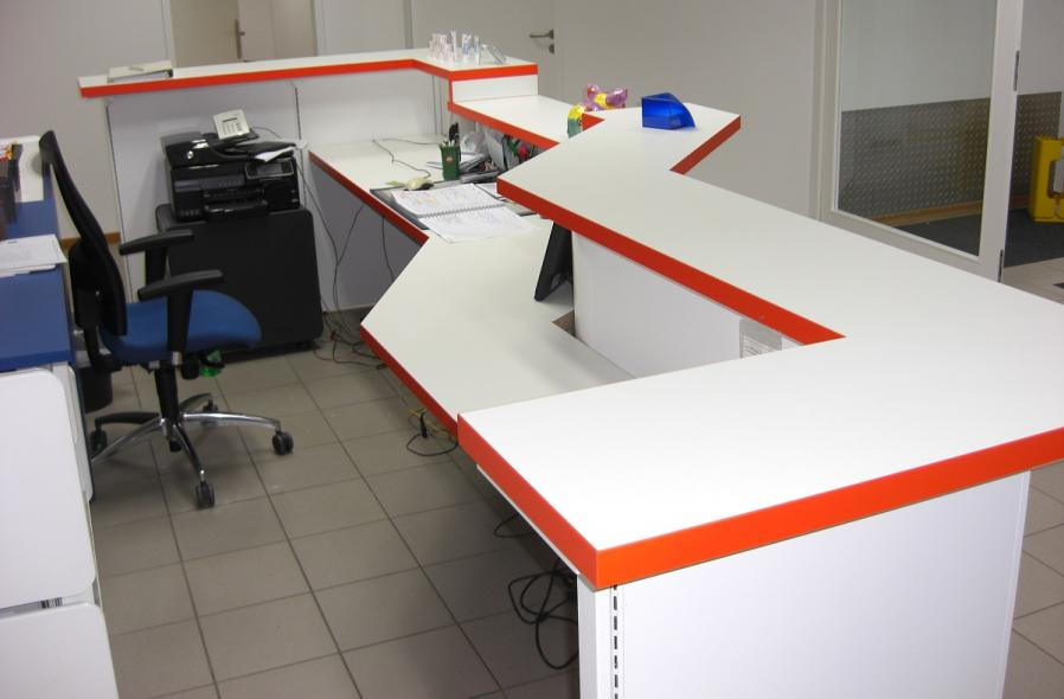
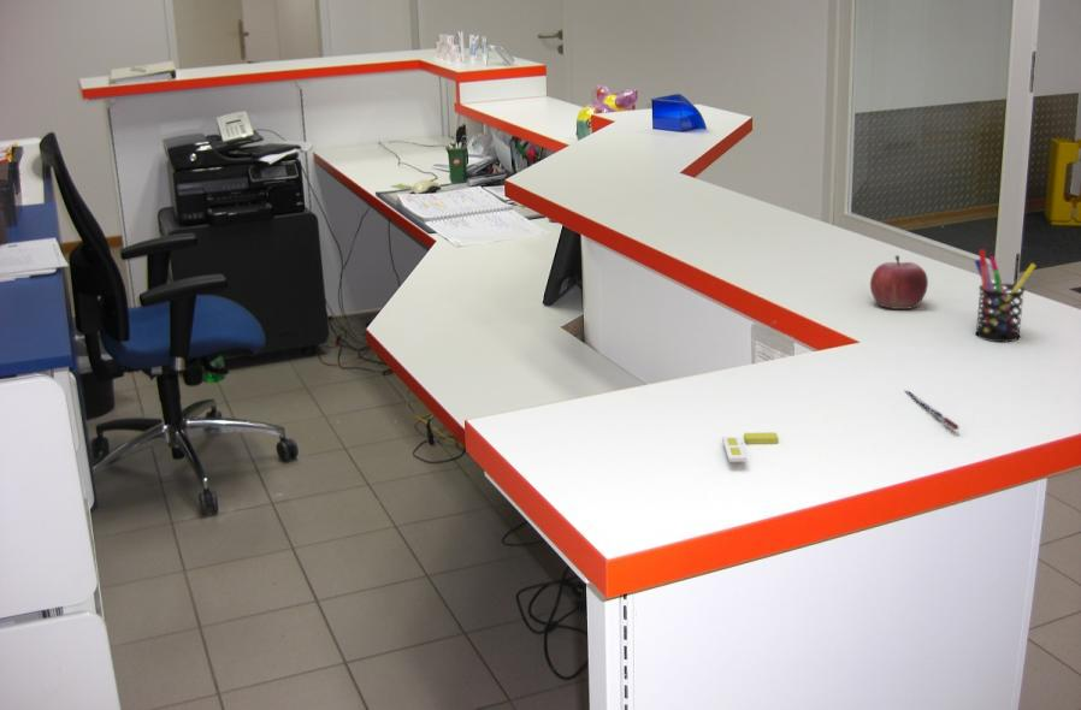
+ fruit (898, 279)
+ sticky notes (742, 445)
+ pen holder (997, 295)
+ pen (929, 408)
